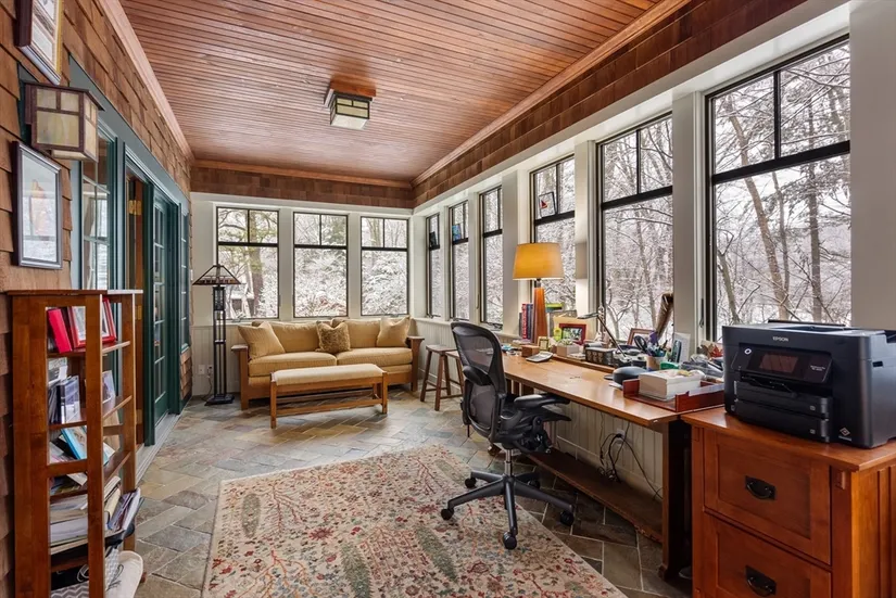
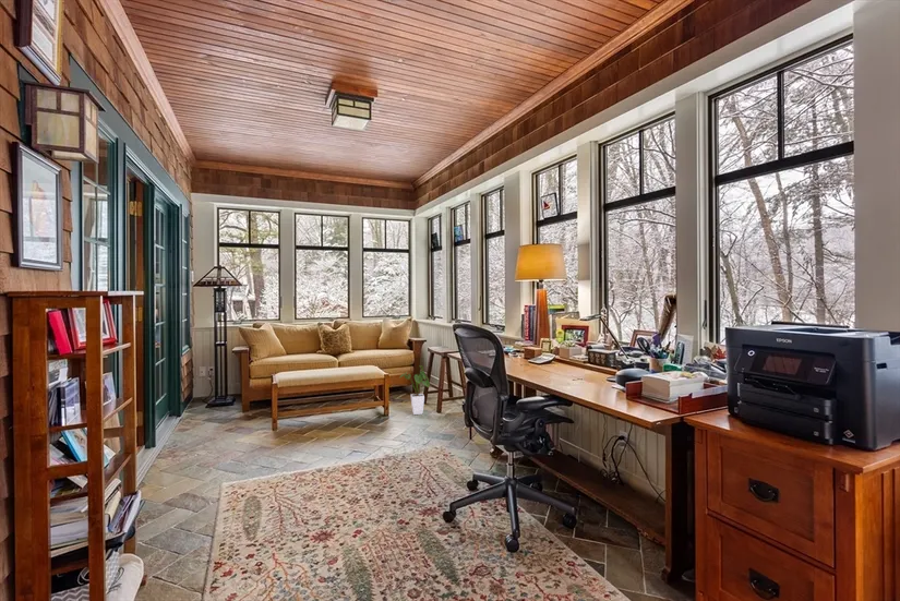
+ house plant (415, 389)
